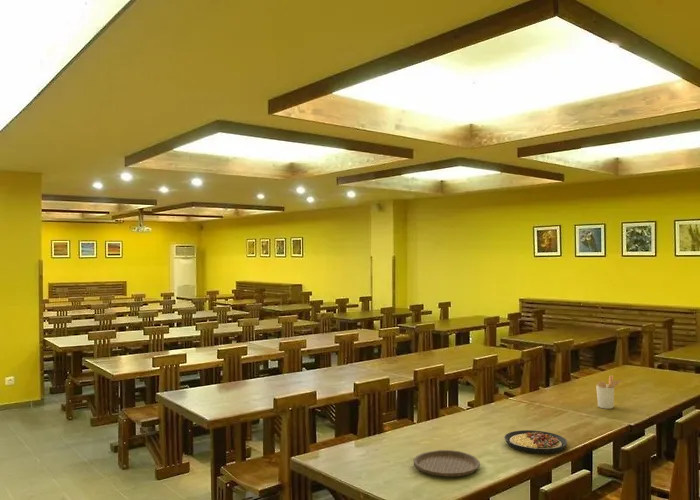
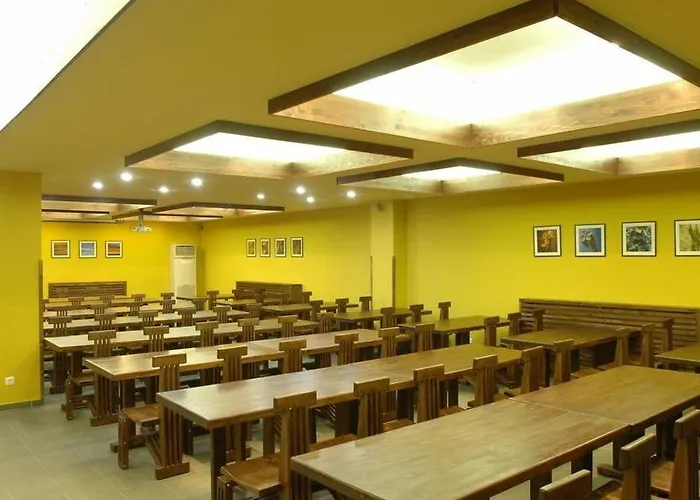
- plate (446, 463)
- utensil holder (609, 392)
- plate (535, 440)
